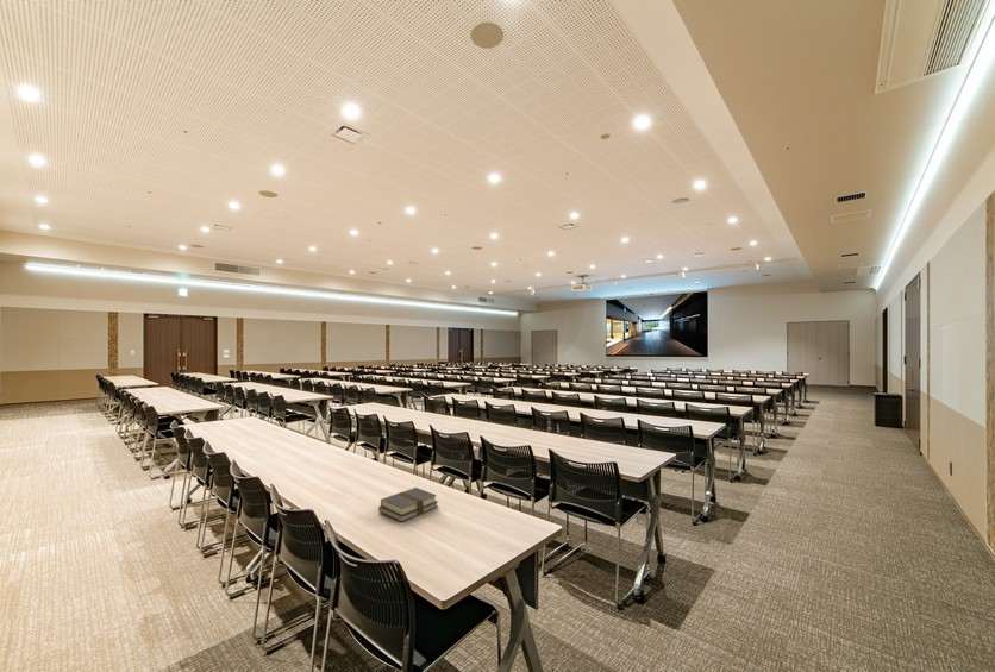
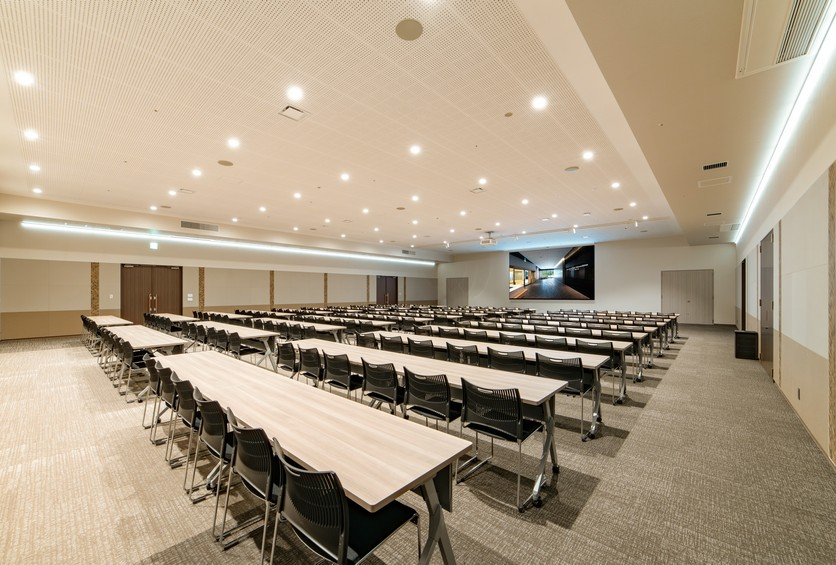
- book (408, 502)
